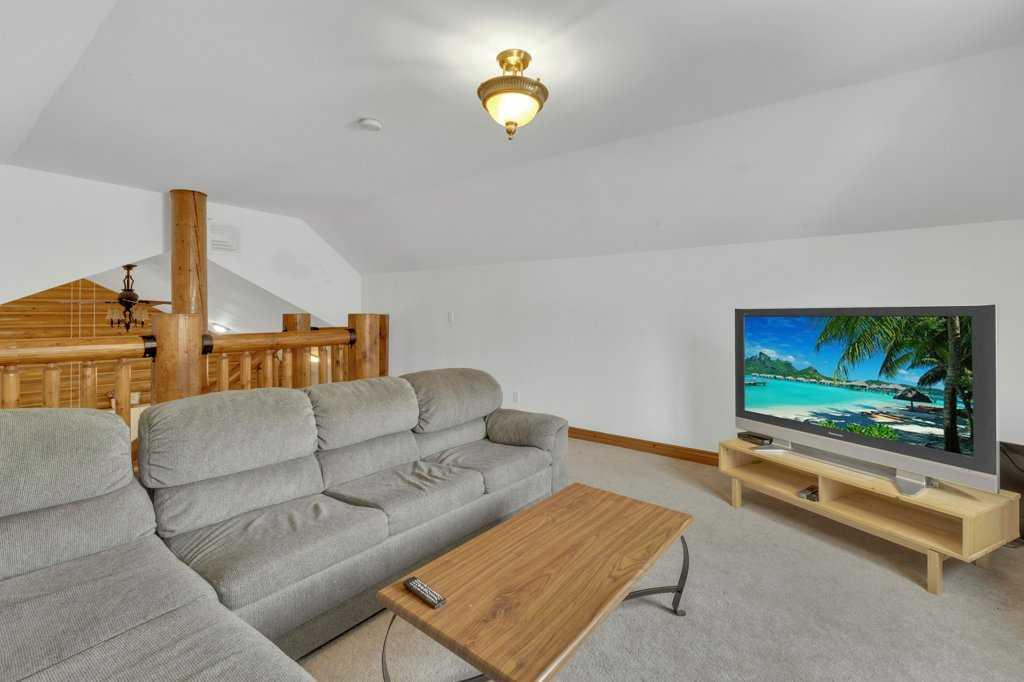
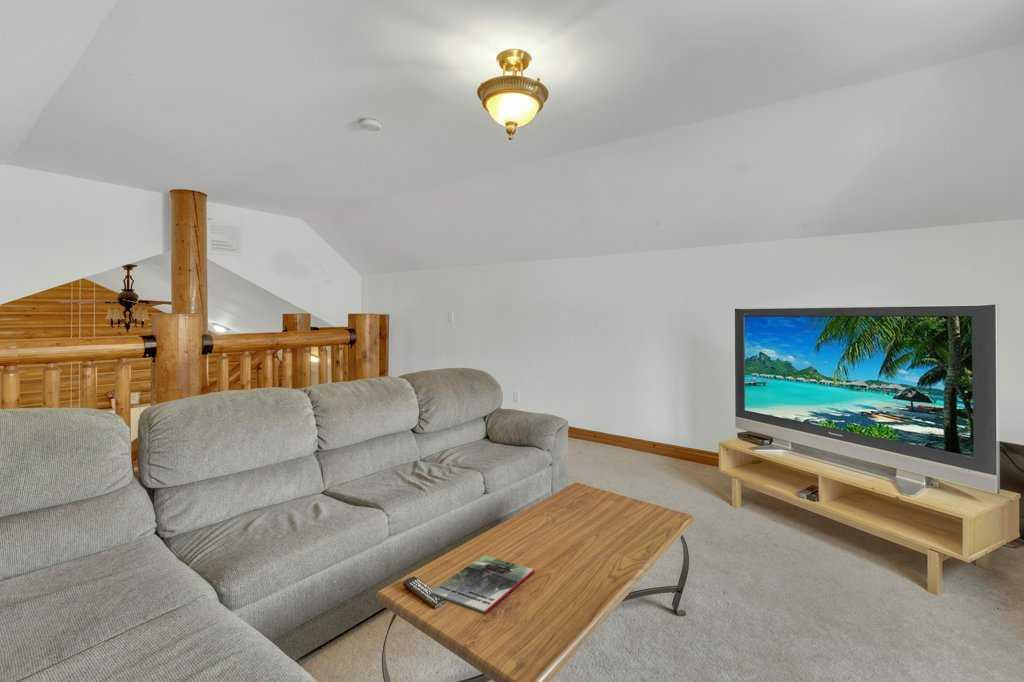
+ magazine (484, 580)
